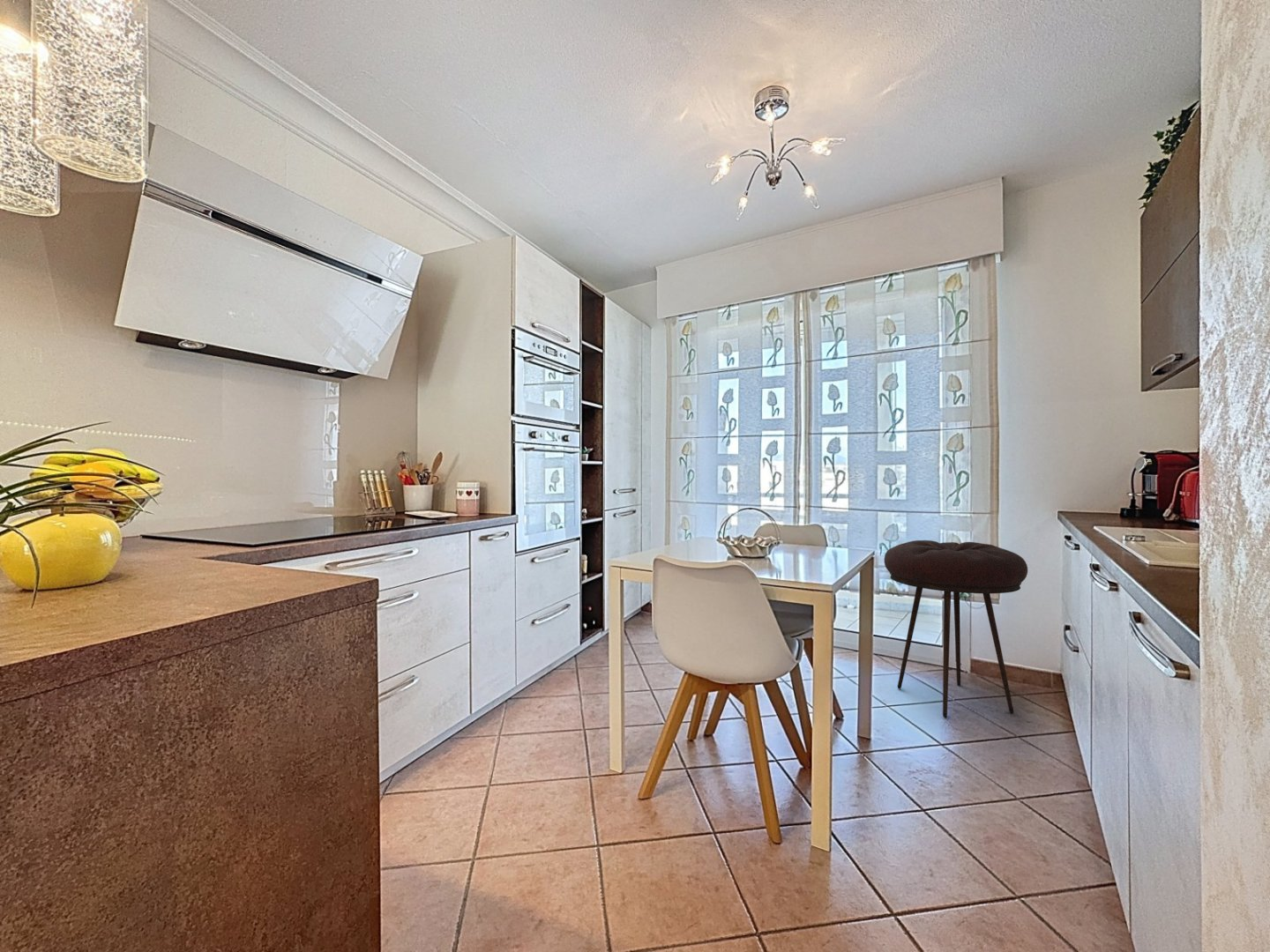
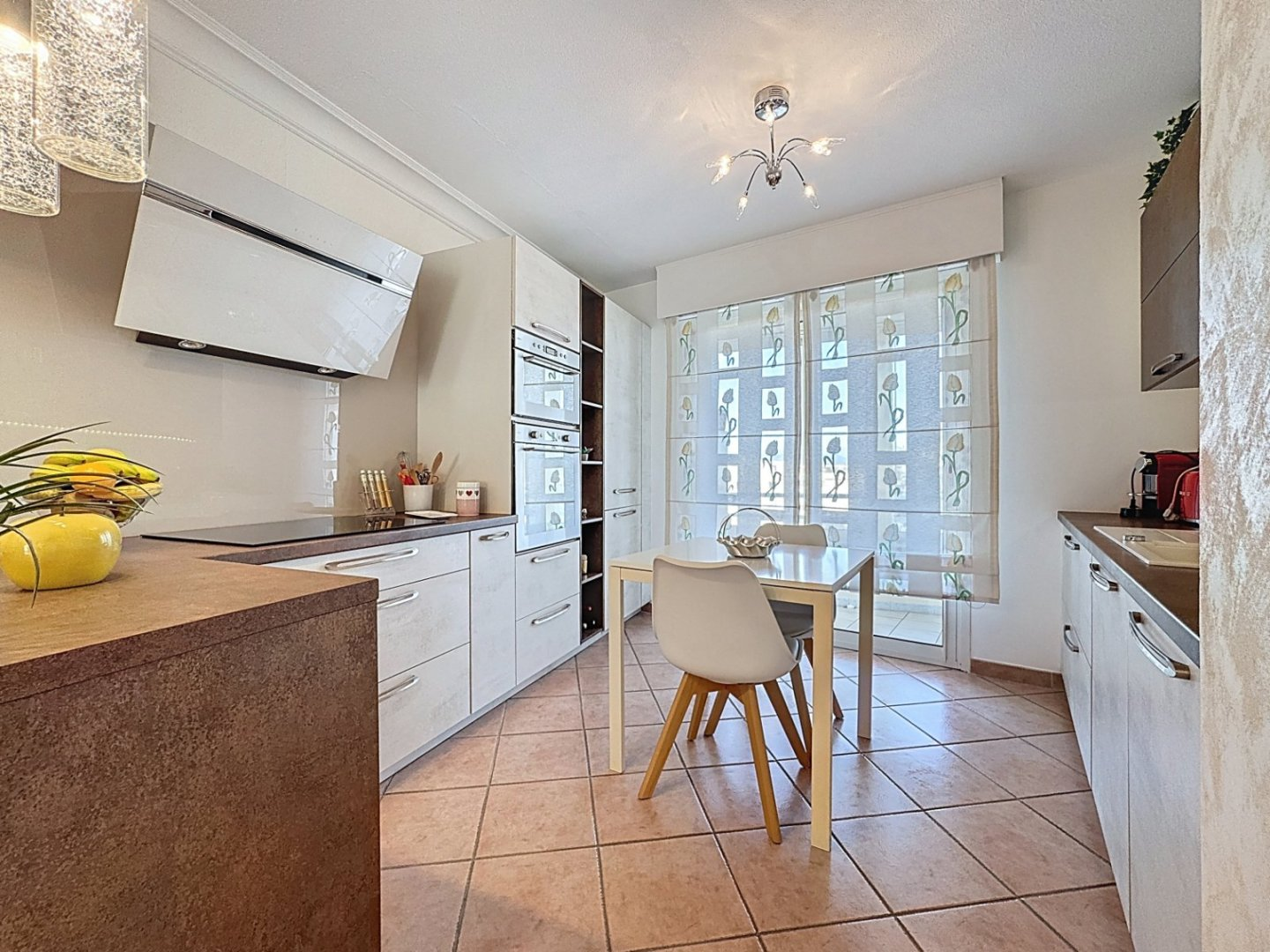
- stool (949, 621)
